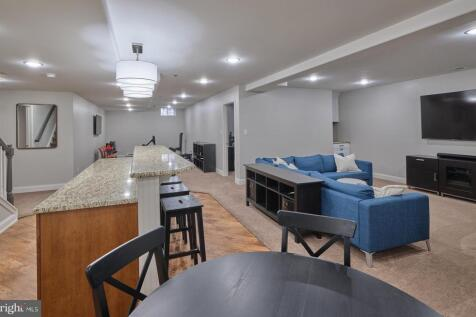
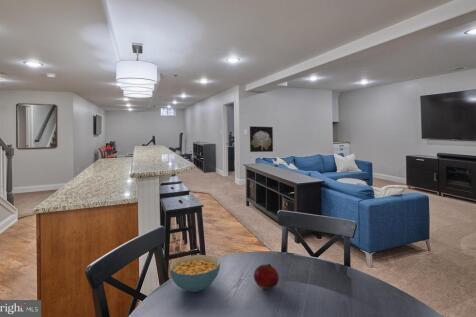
+ wall art (261, 139)
+ cereal bowl (195, 276)
+ fruit (266, 275)
